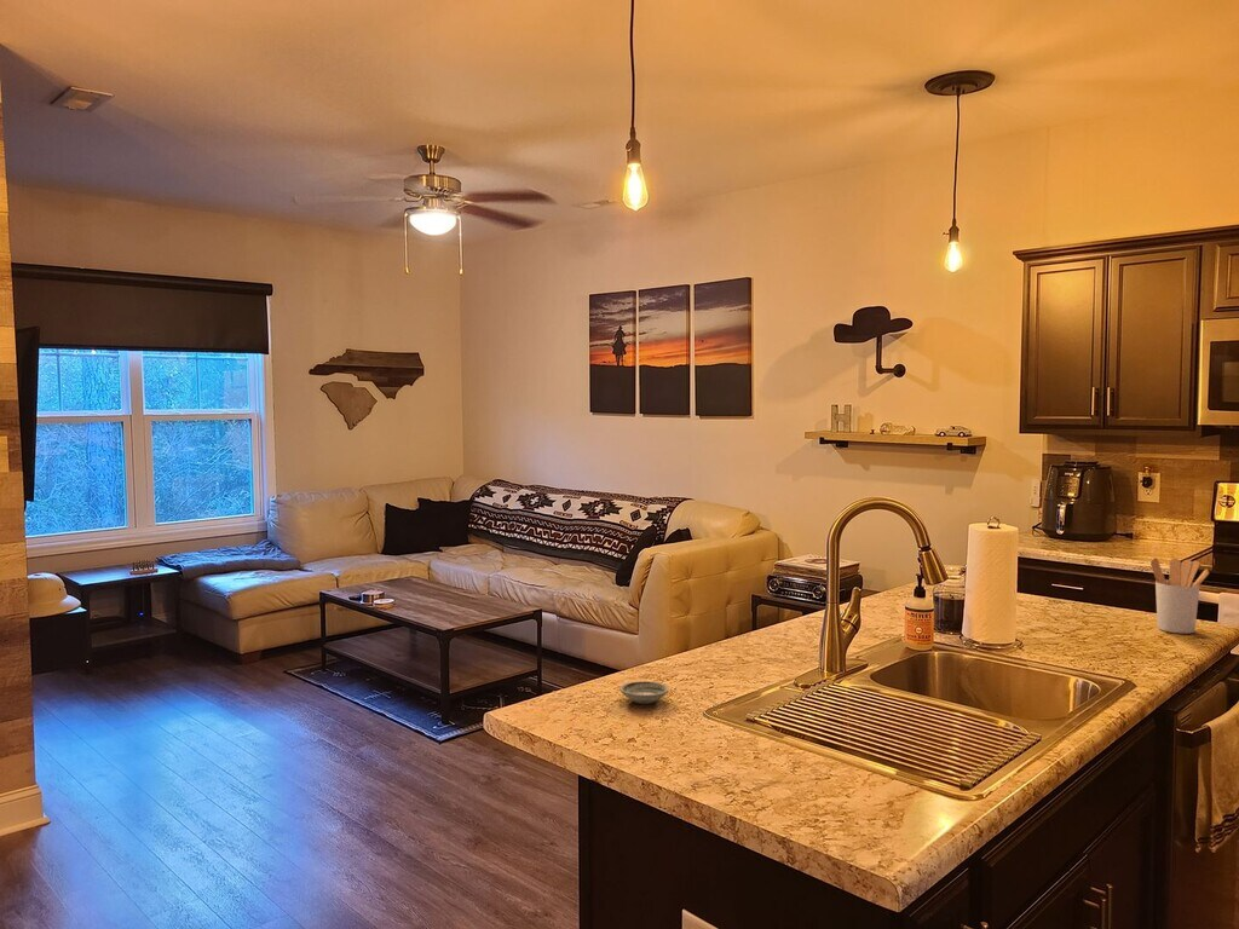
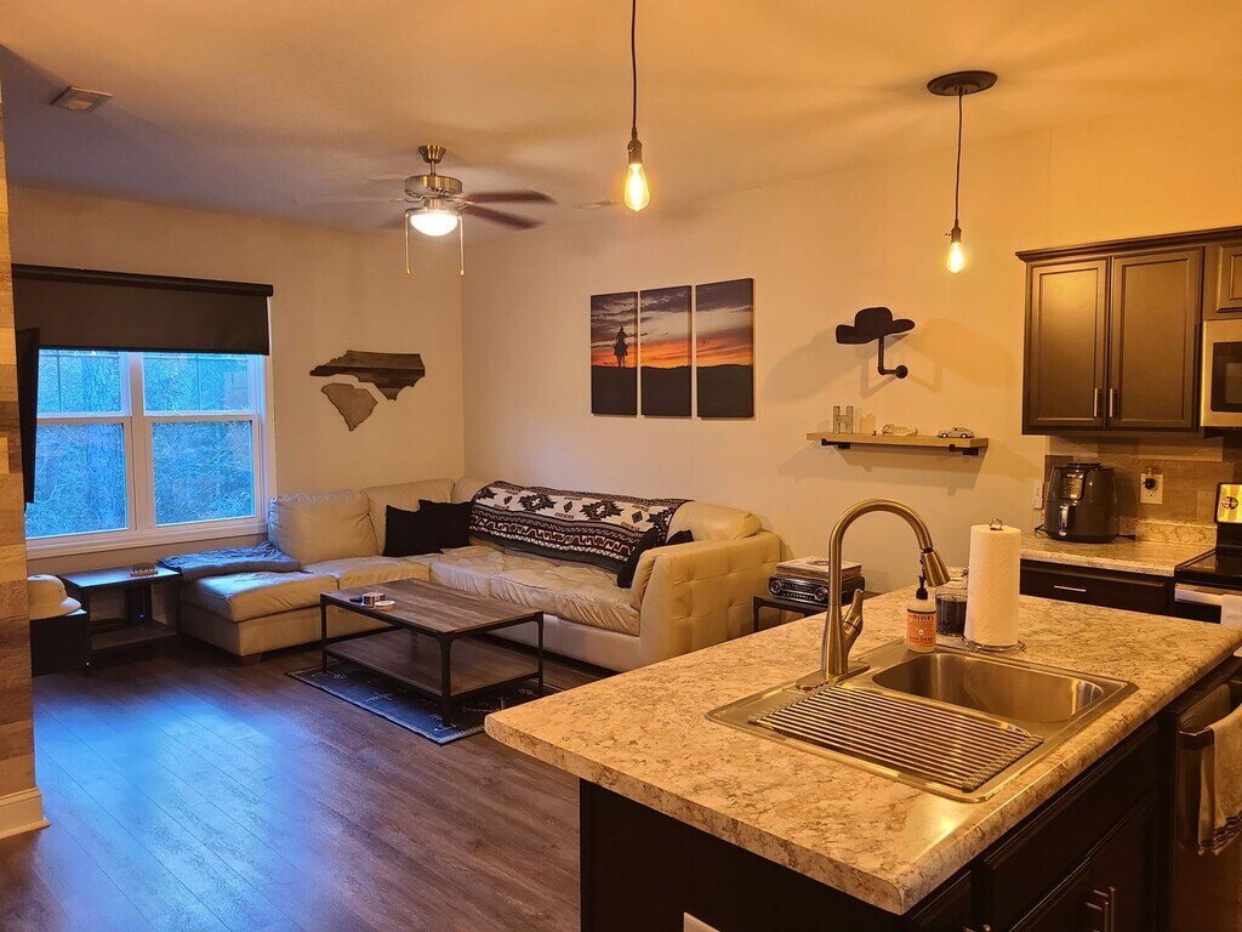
- utensil holder (1179, 593)
- saucer (644, 693)
